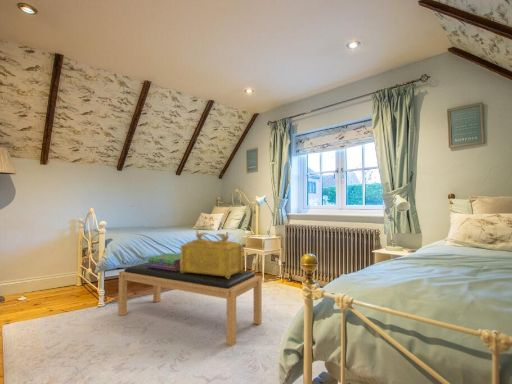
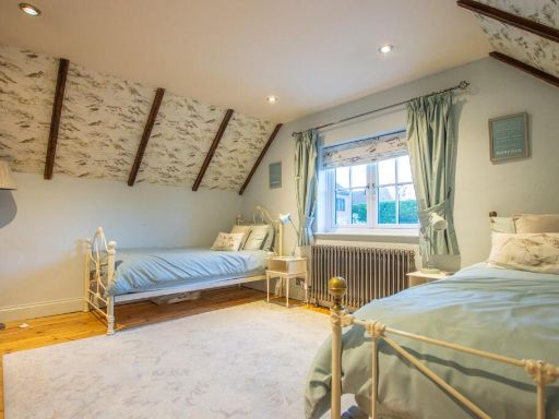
- stack of books (171, 261)
- decorative box (211, 251)
- bench (187, 291)
